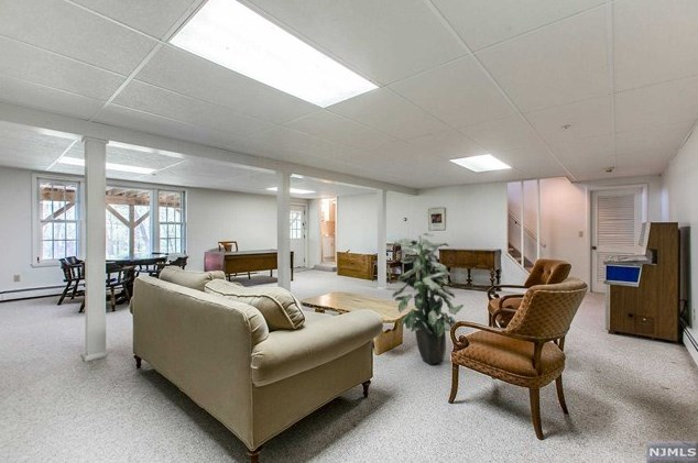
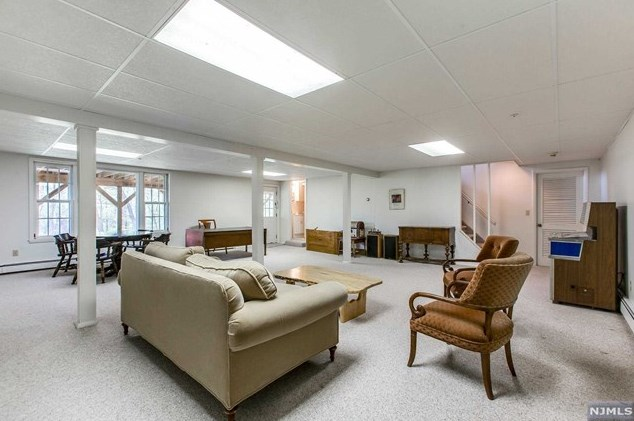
- indoor plant (425, 296)
